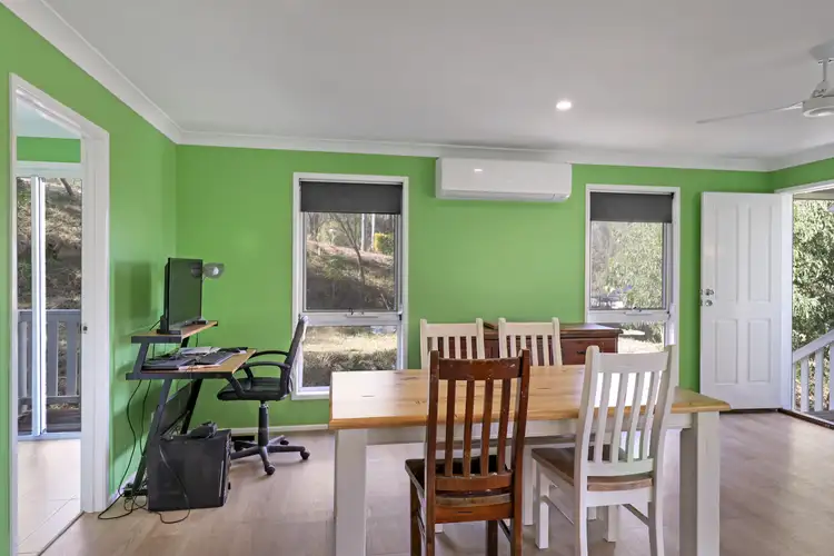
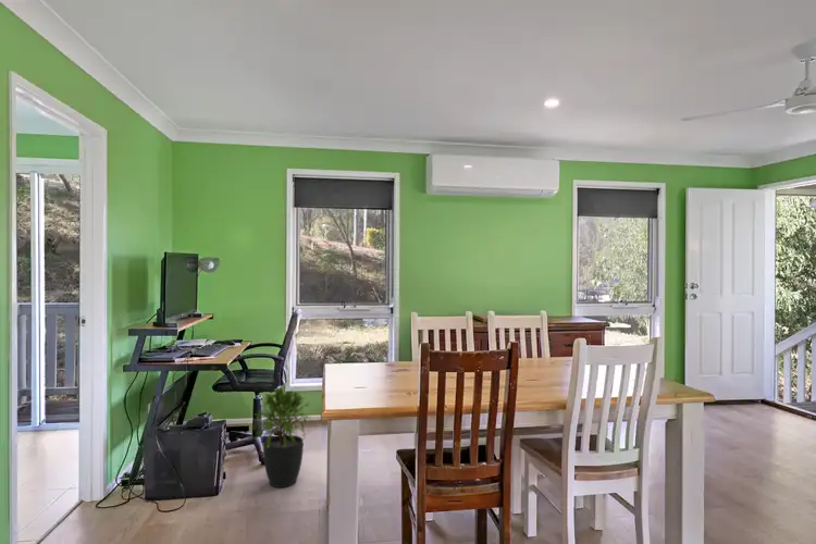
+ potted plant (281, 432)
